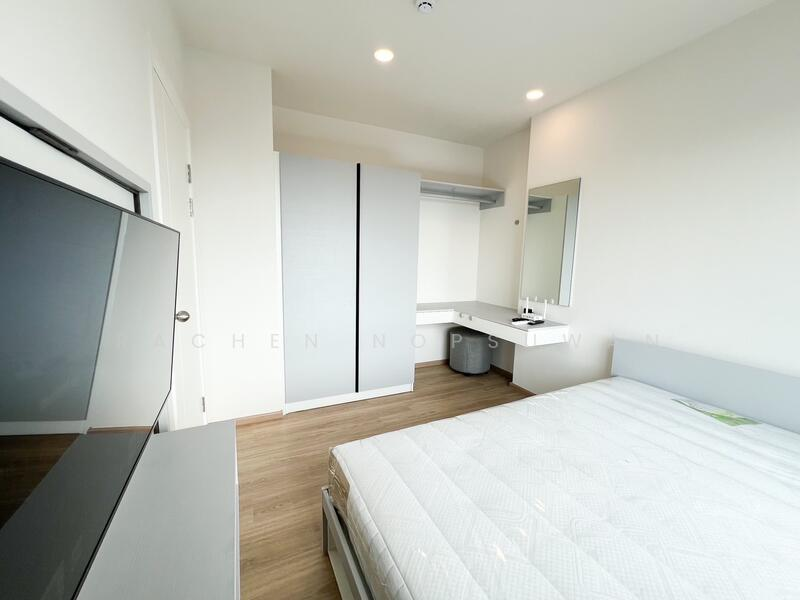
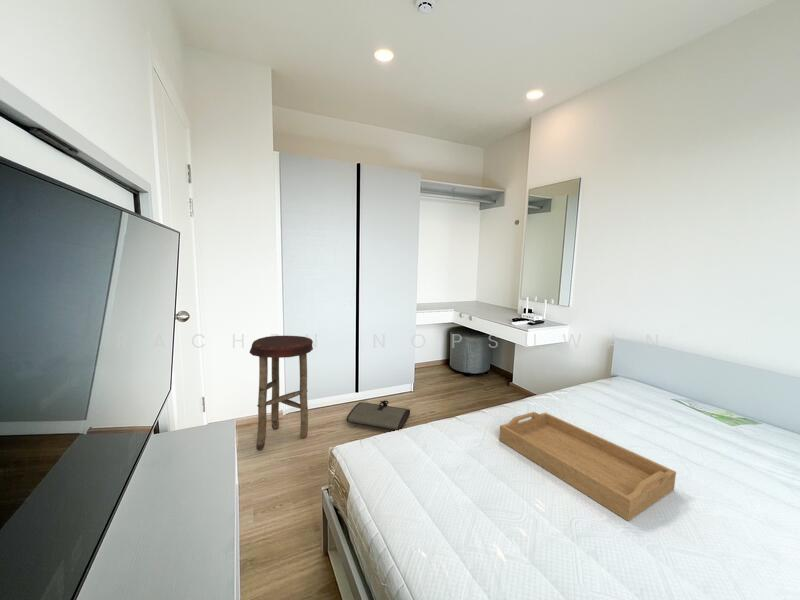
+ serving tray (577, 451)
+ stool (278, 390)
+ tool roll (379, 411)
